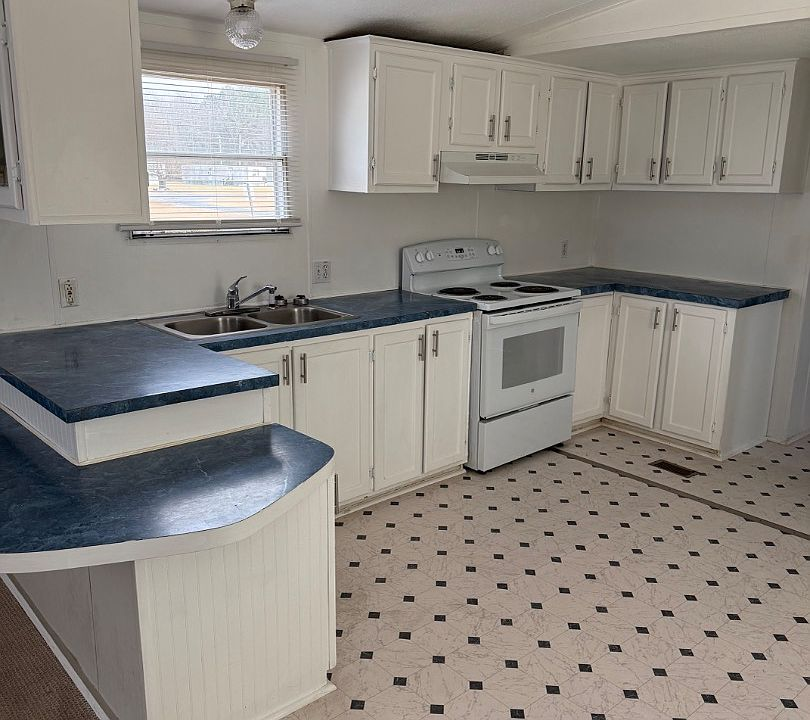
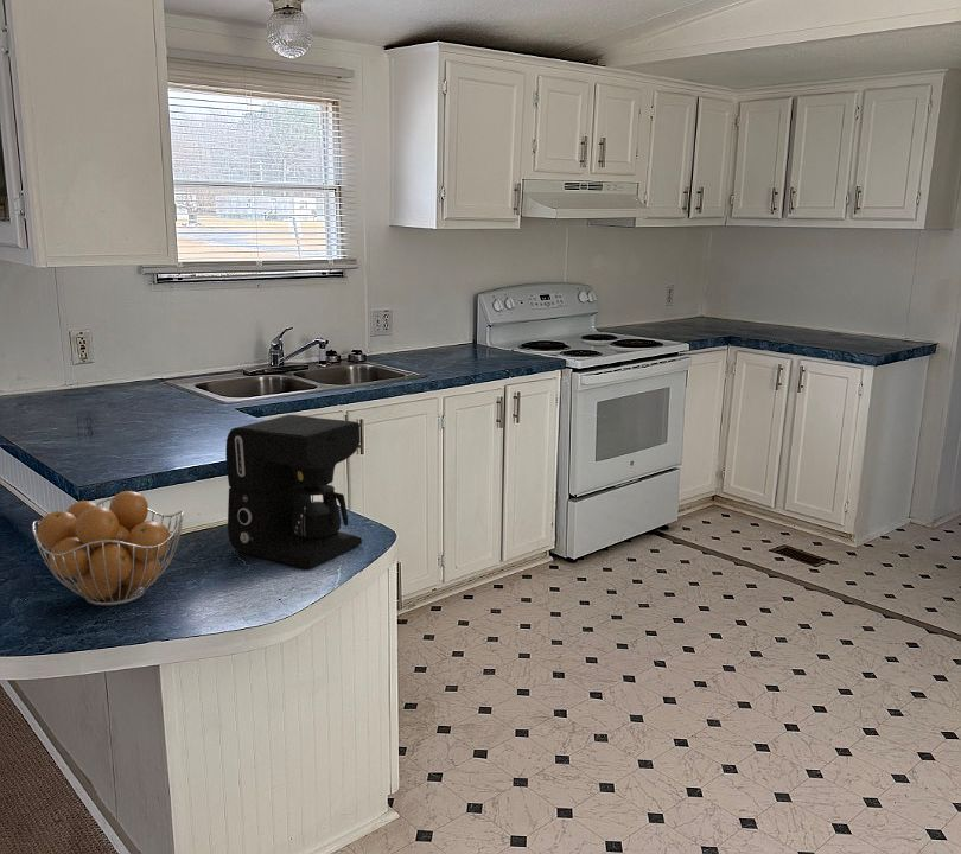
+ coffee maker (298, 486)
+ fruit basket (112, 546)
